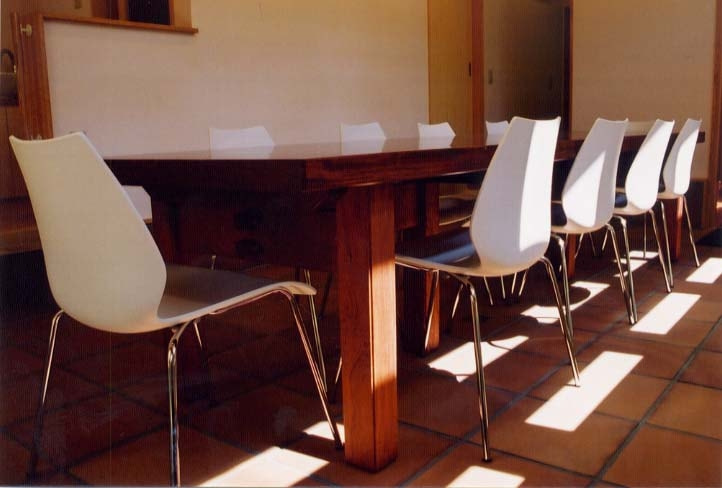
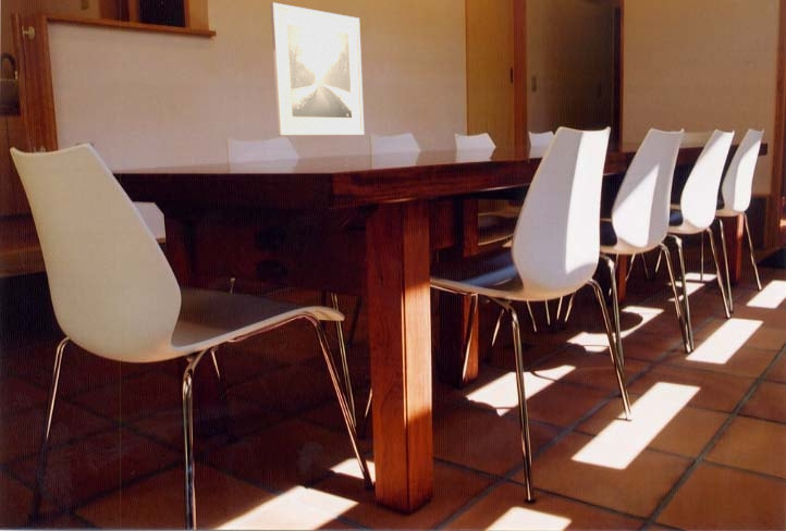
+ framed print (320, 73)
